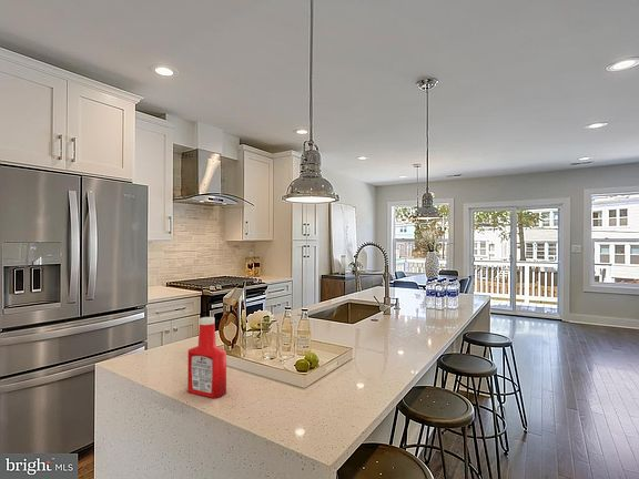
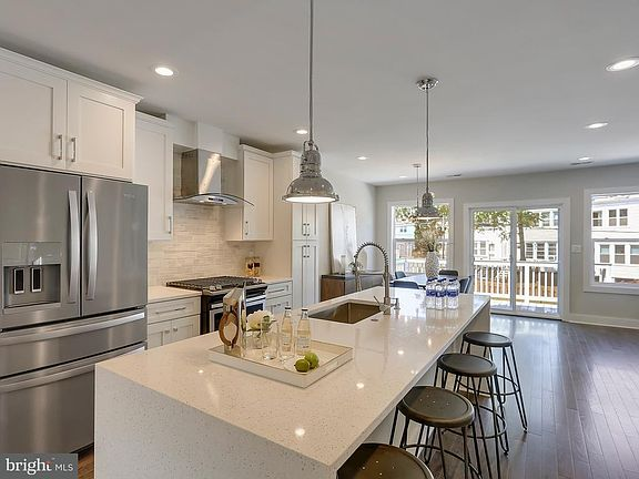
- soap bottle (206, 355)
